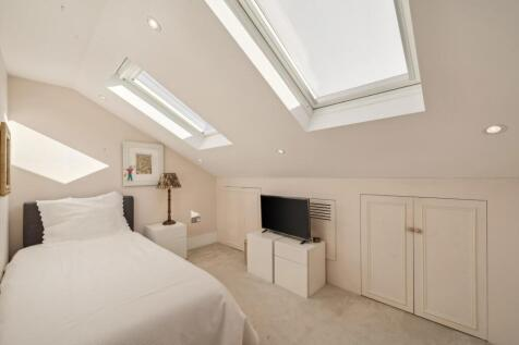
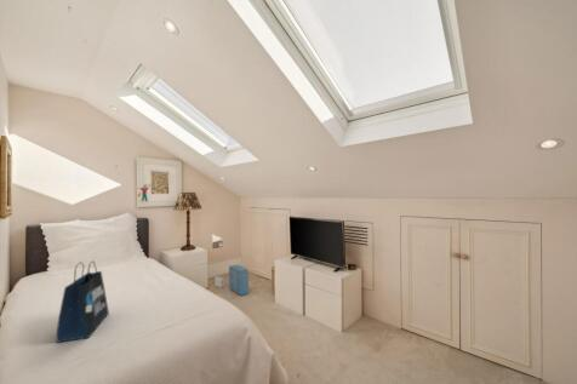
+ tote bag (85, 294)
+ storage bin (230, 277)
